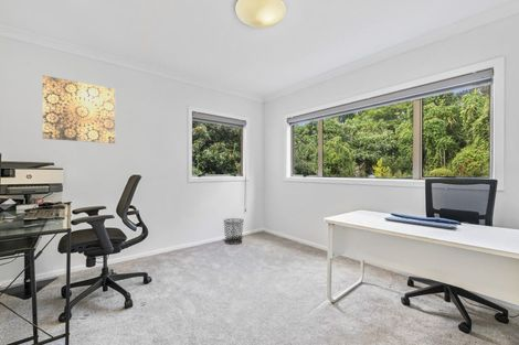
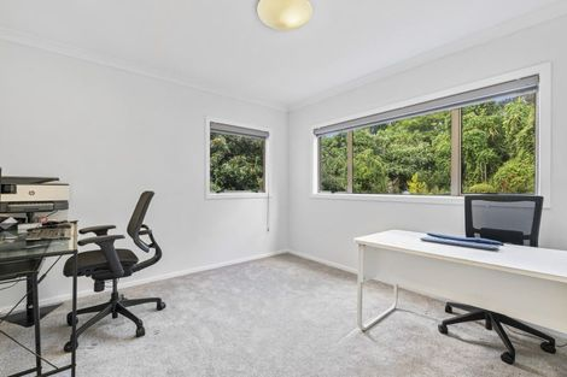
- waste bin (233, 230)
- wall art (81, 111)
